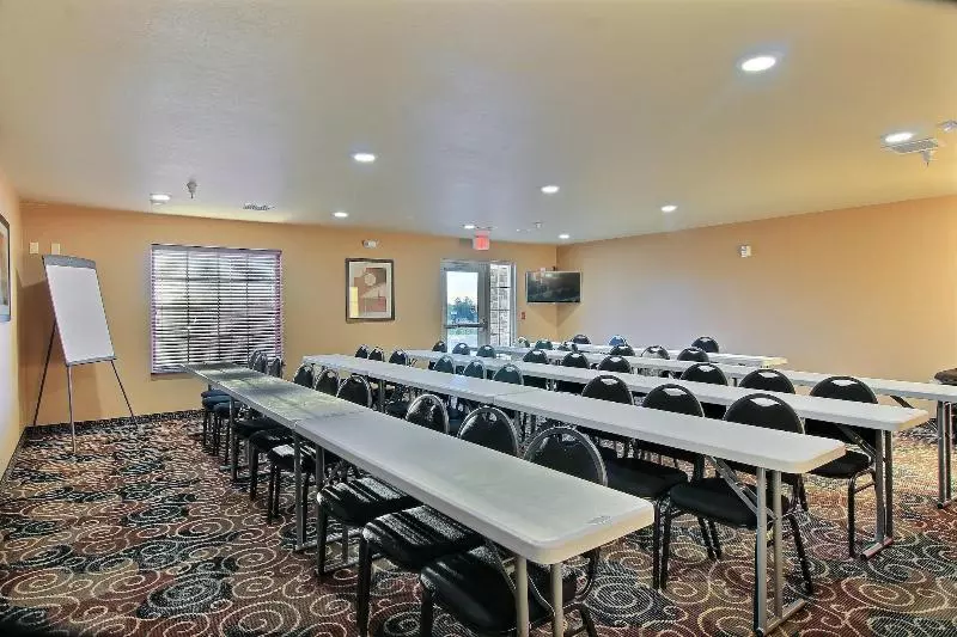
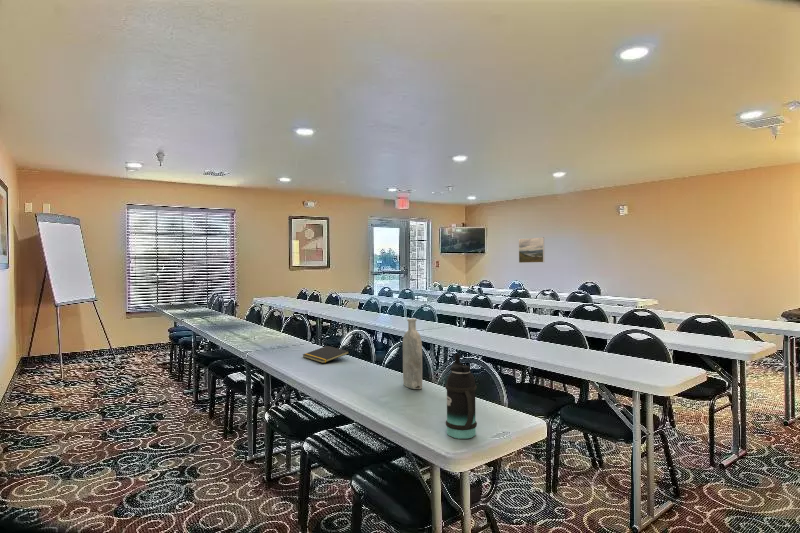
+ bottle (412, 352)
+ notepad (325, 354)
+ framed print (531, 250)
+ bottle (463, 396)
